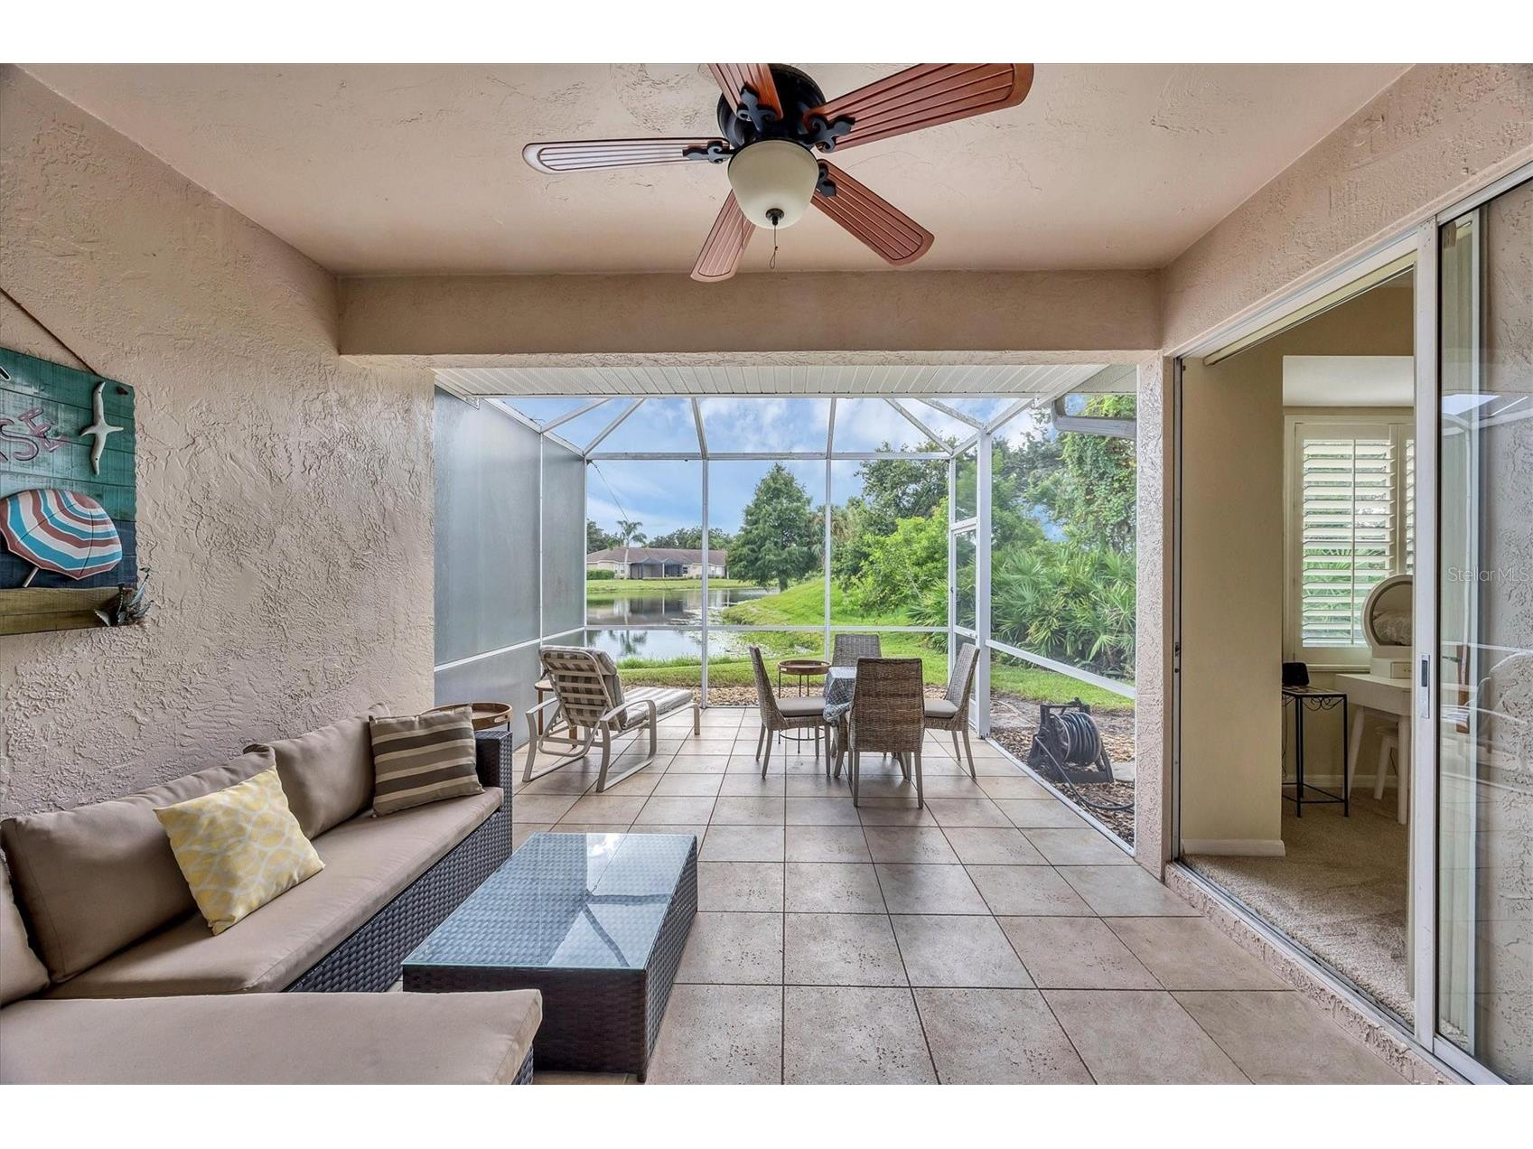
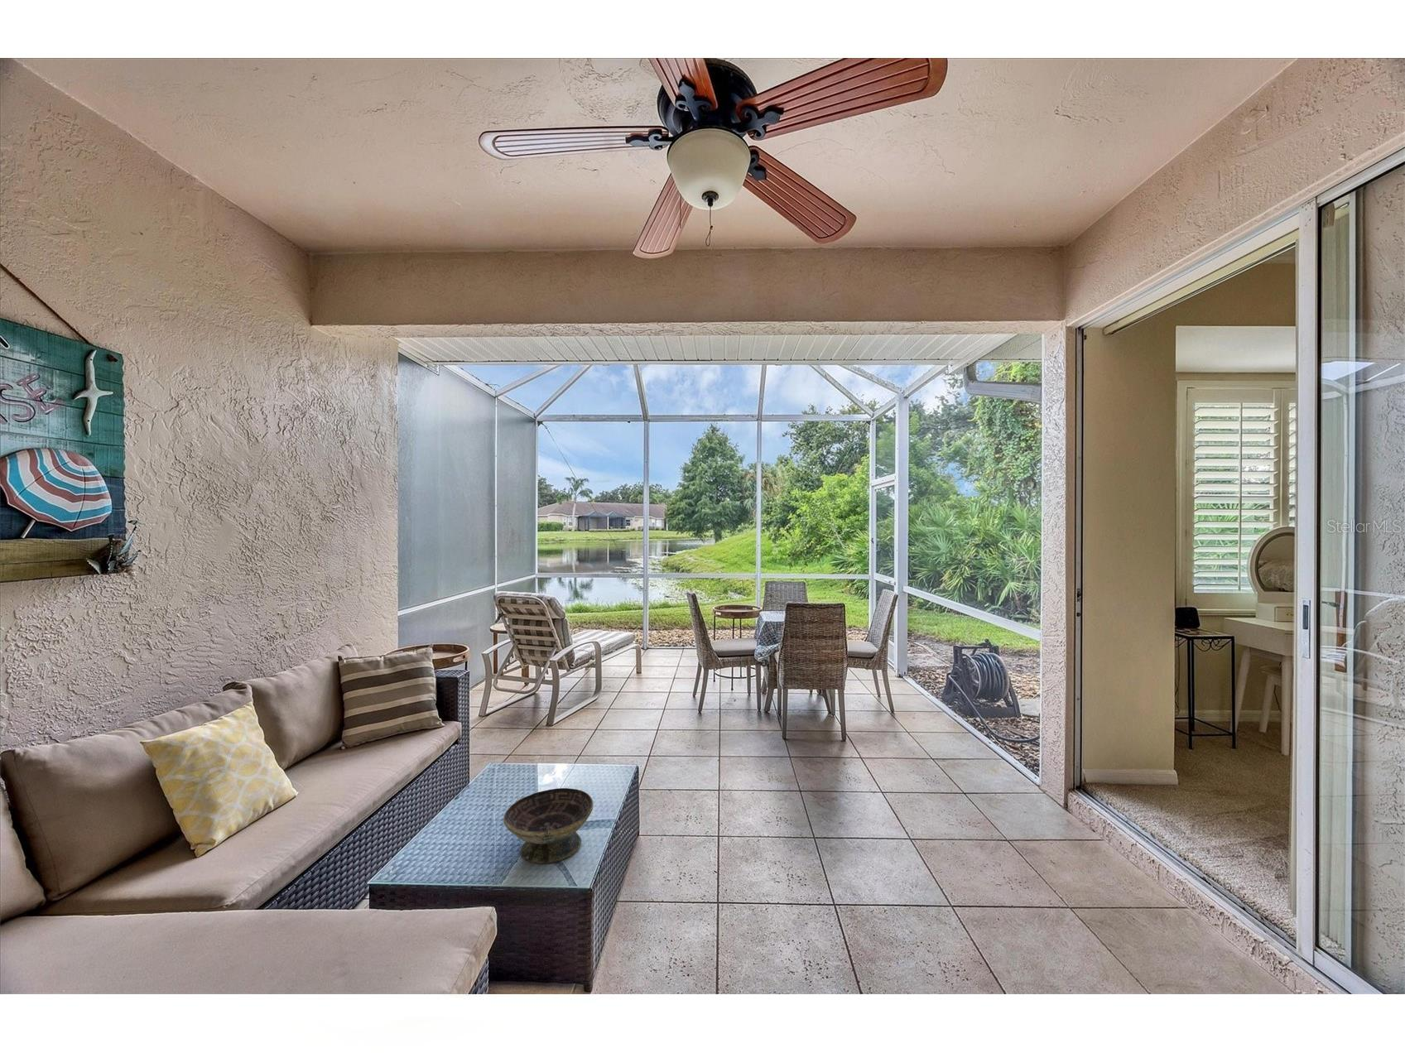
+ decorative bowl (549, 827)
